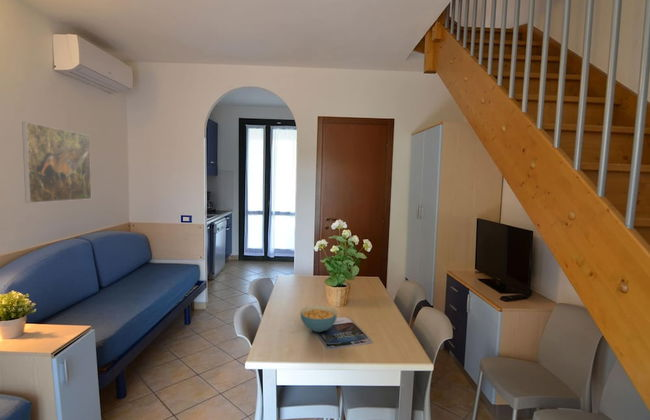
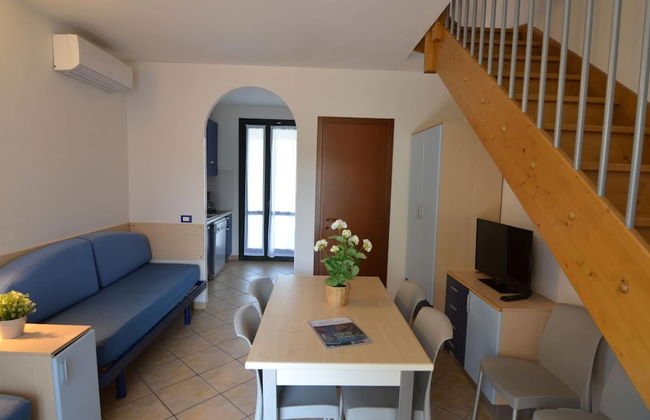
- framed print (61, 165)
- cereal bowl (318, 320)
